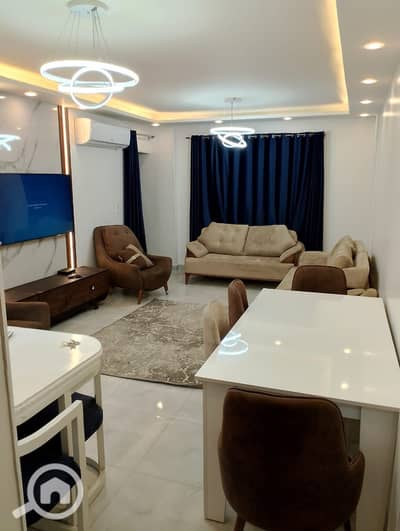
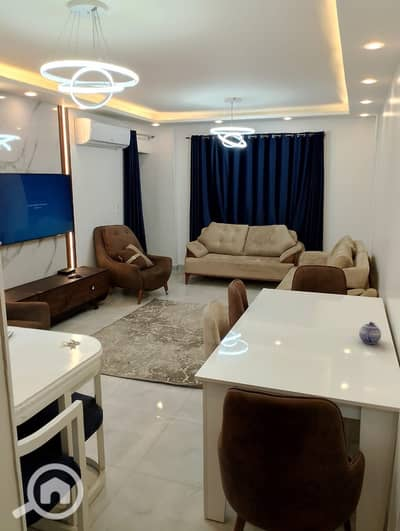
+ teapot (370, 332)
